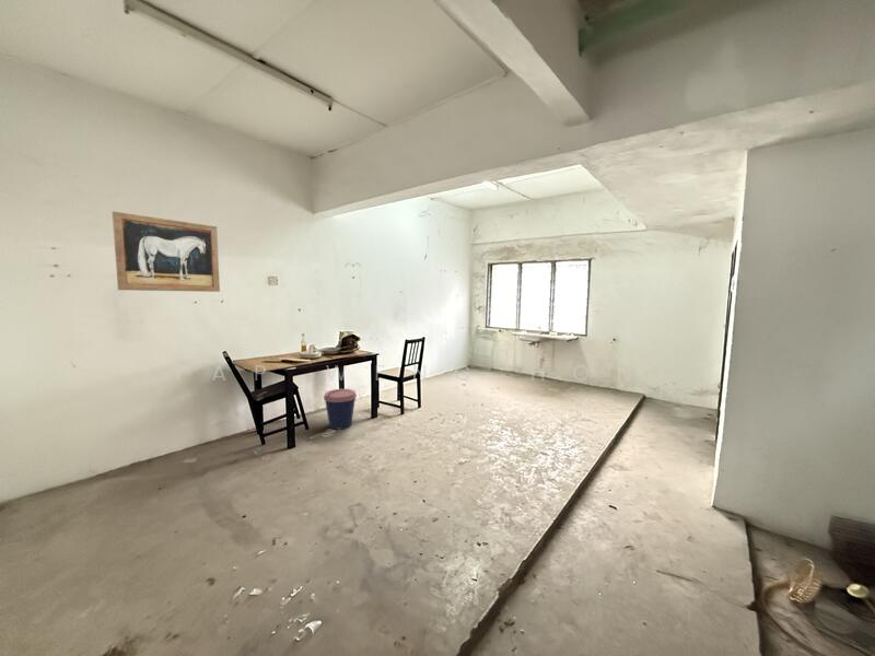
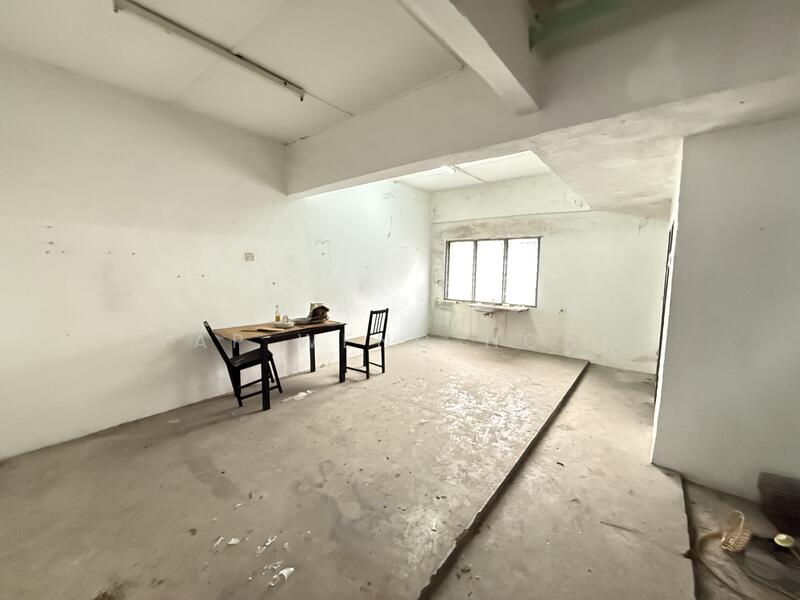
- coffee cup (340, 409)
- wall art (171, 255)
